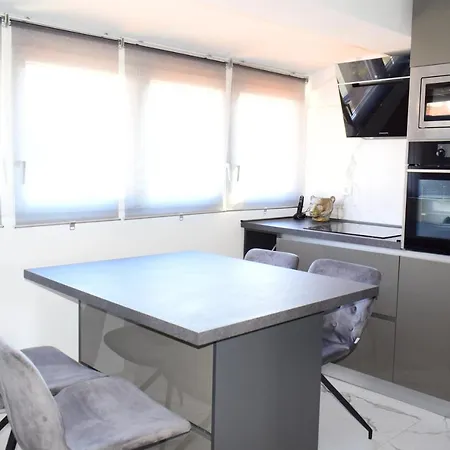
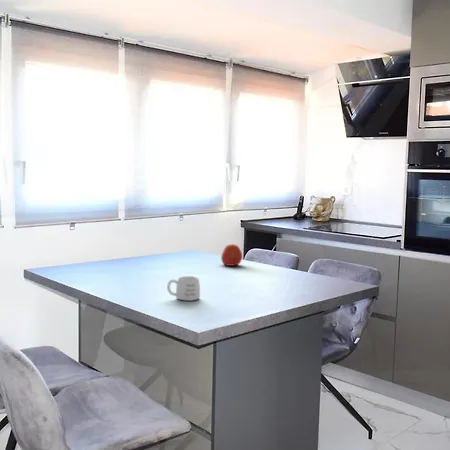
+ mug (183, 288)
+ apple (231, 254)
